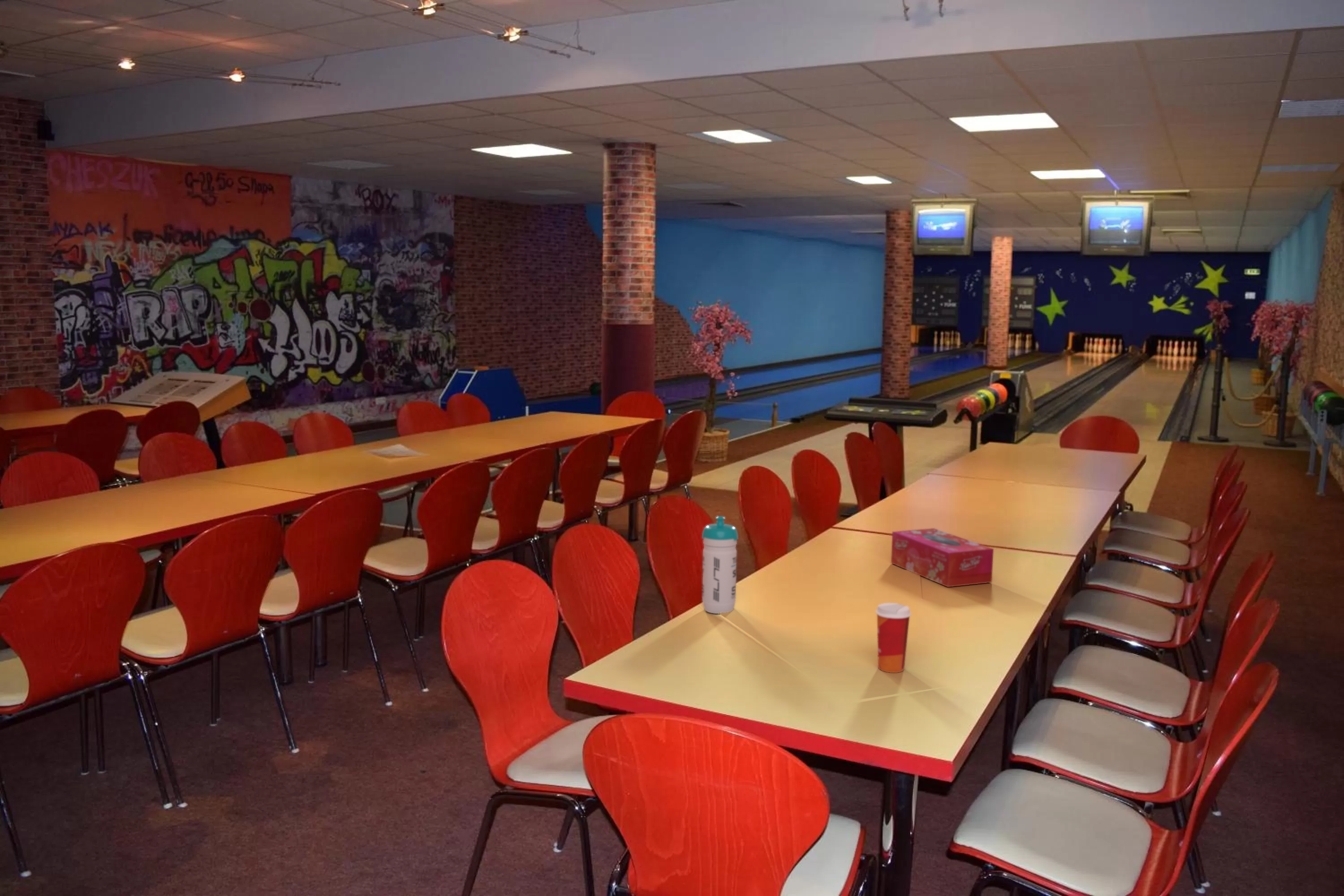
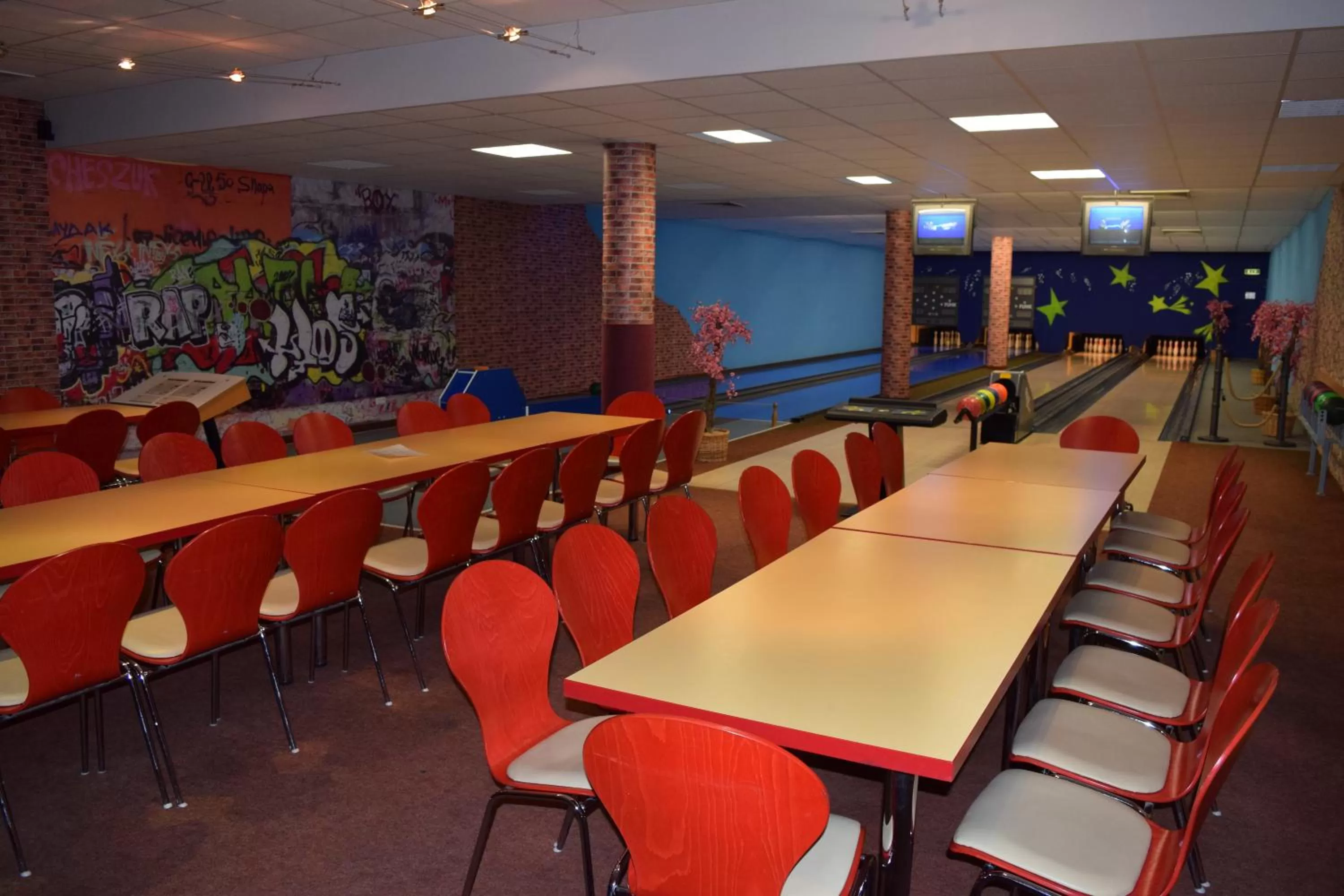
- tissue box (940, 556)
- paper cup (892, 638)
- water bottle (719, 563)
